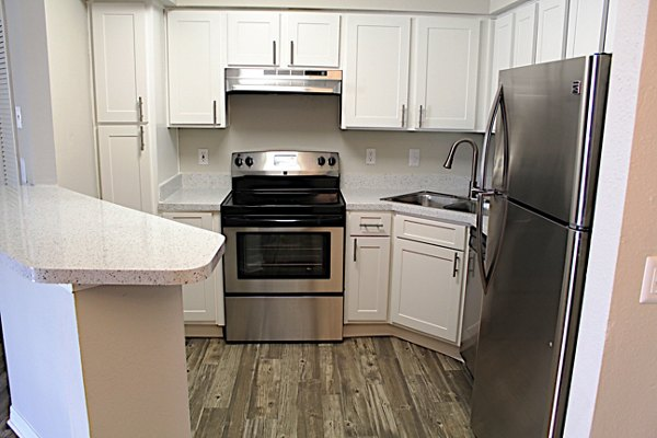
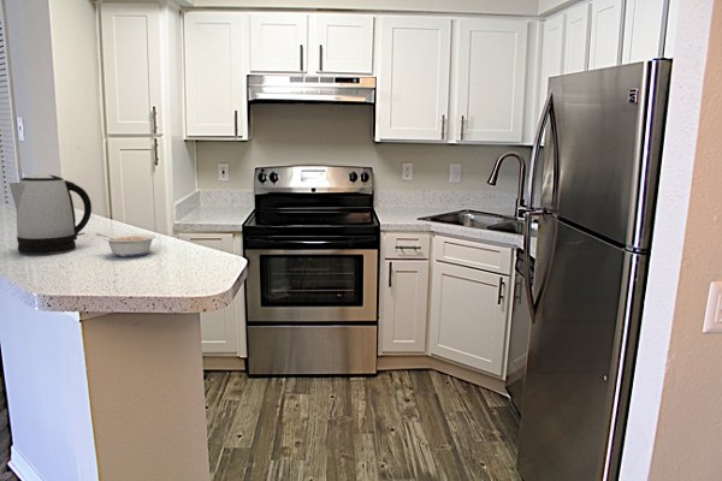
+ legume (129, 244)
+ kettle (53, 212)
